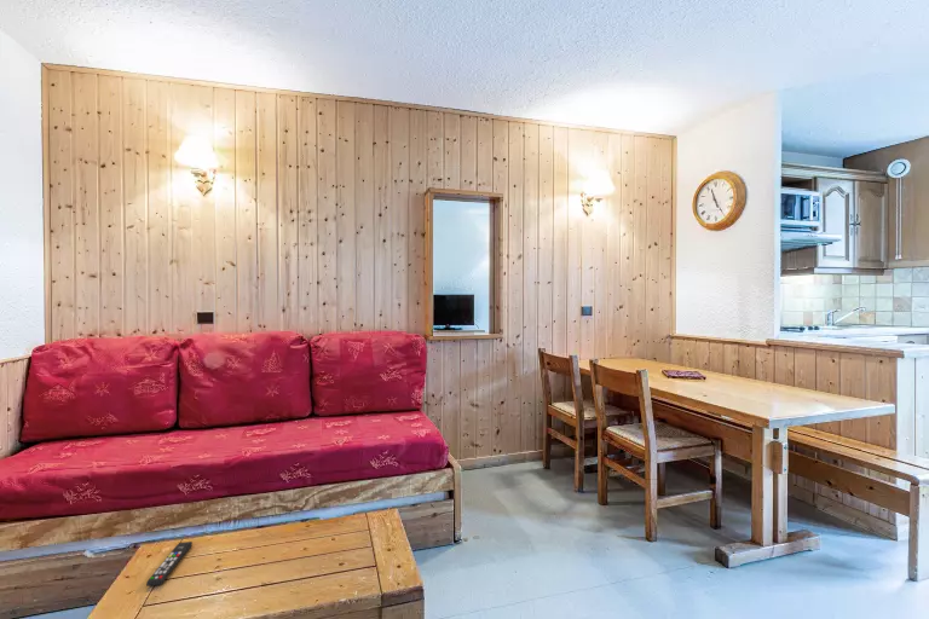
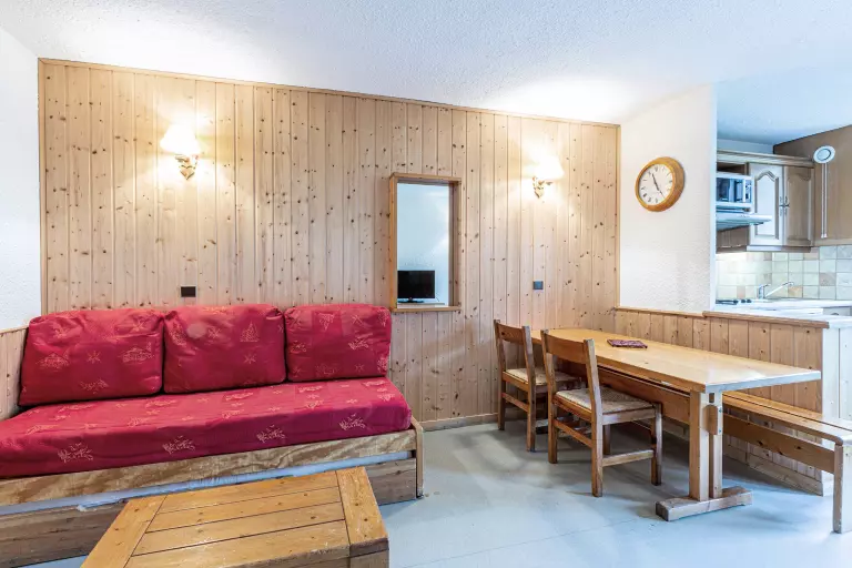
- remote control (171, 561)
